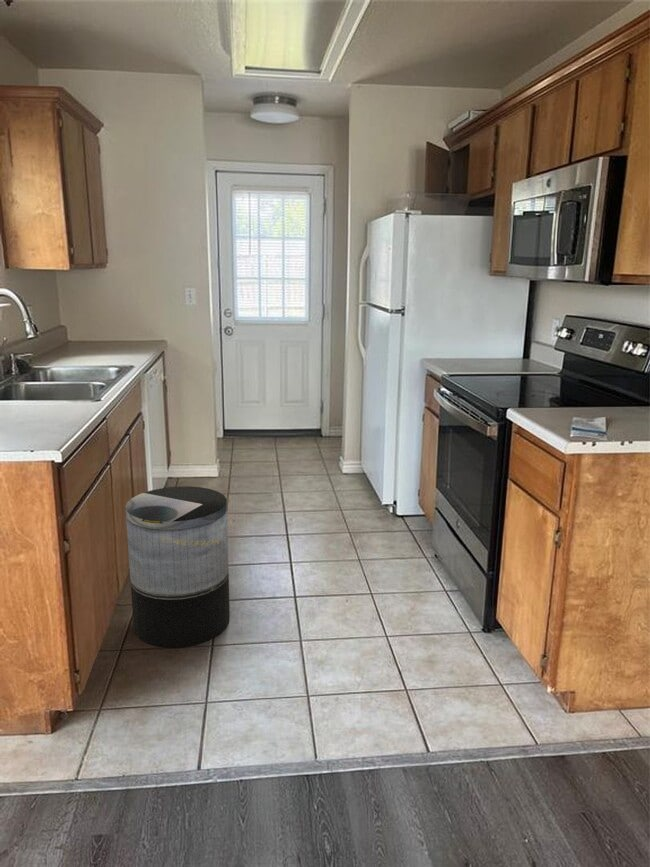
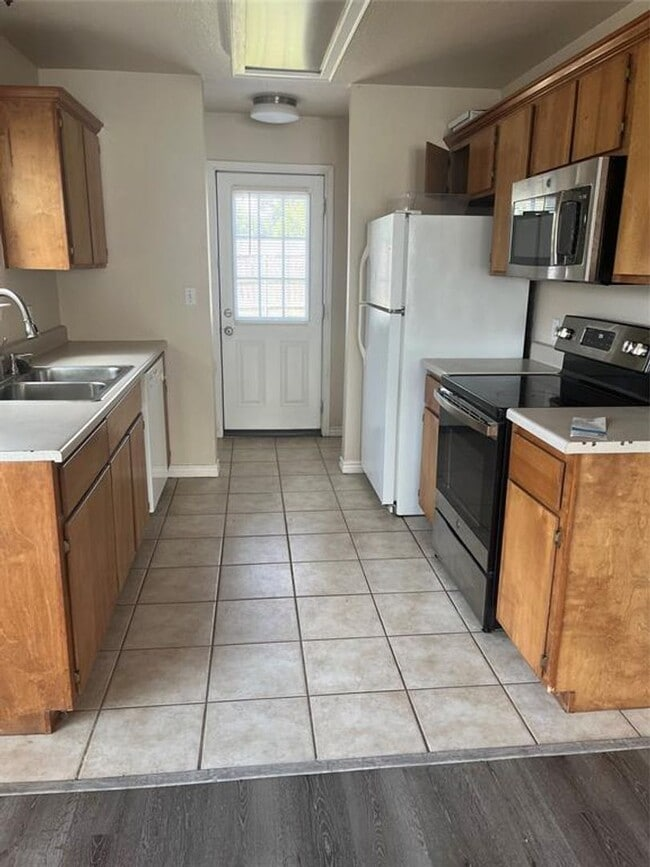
- trash can (179, 563)
